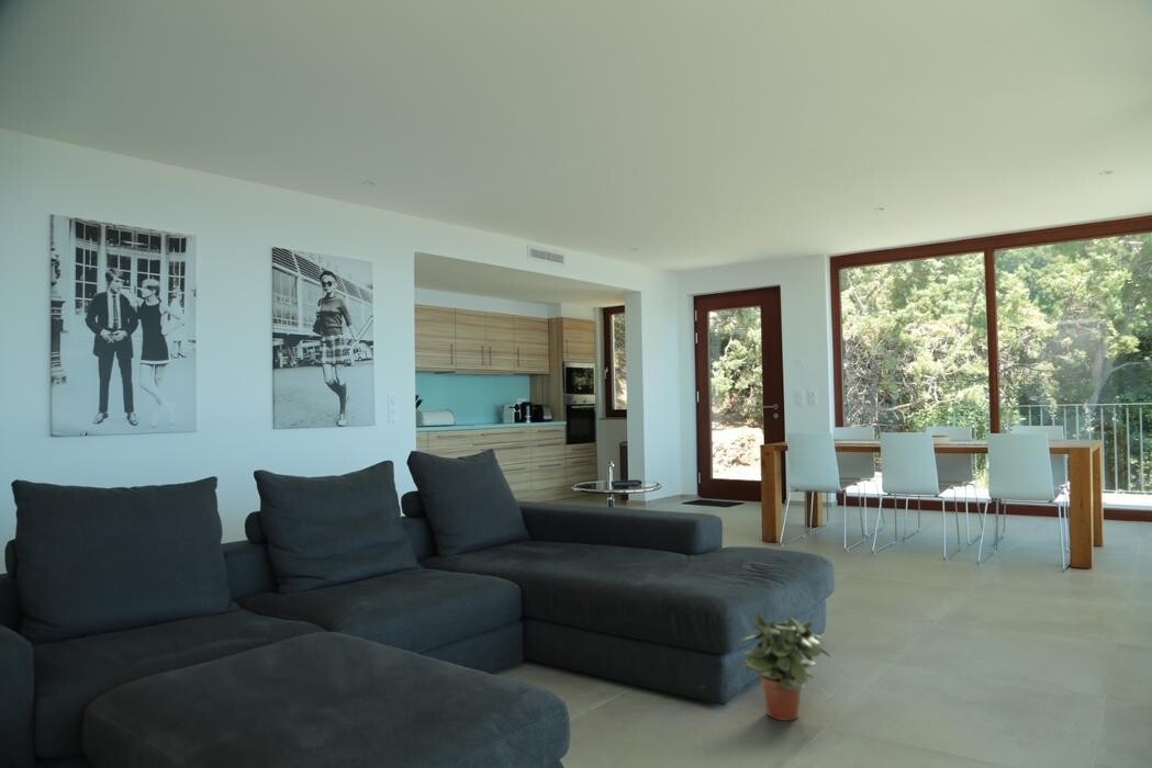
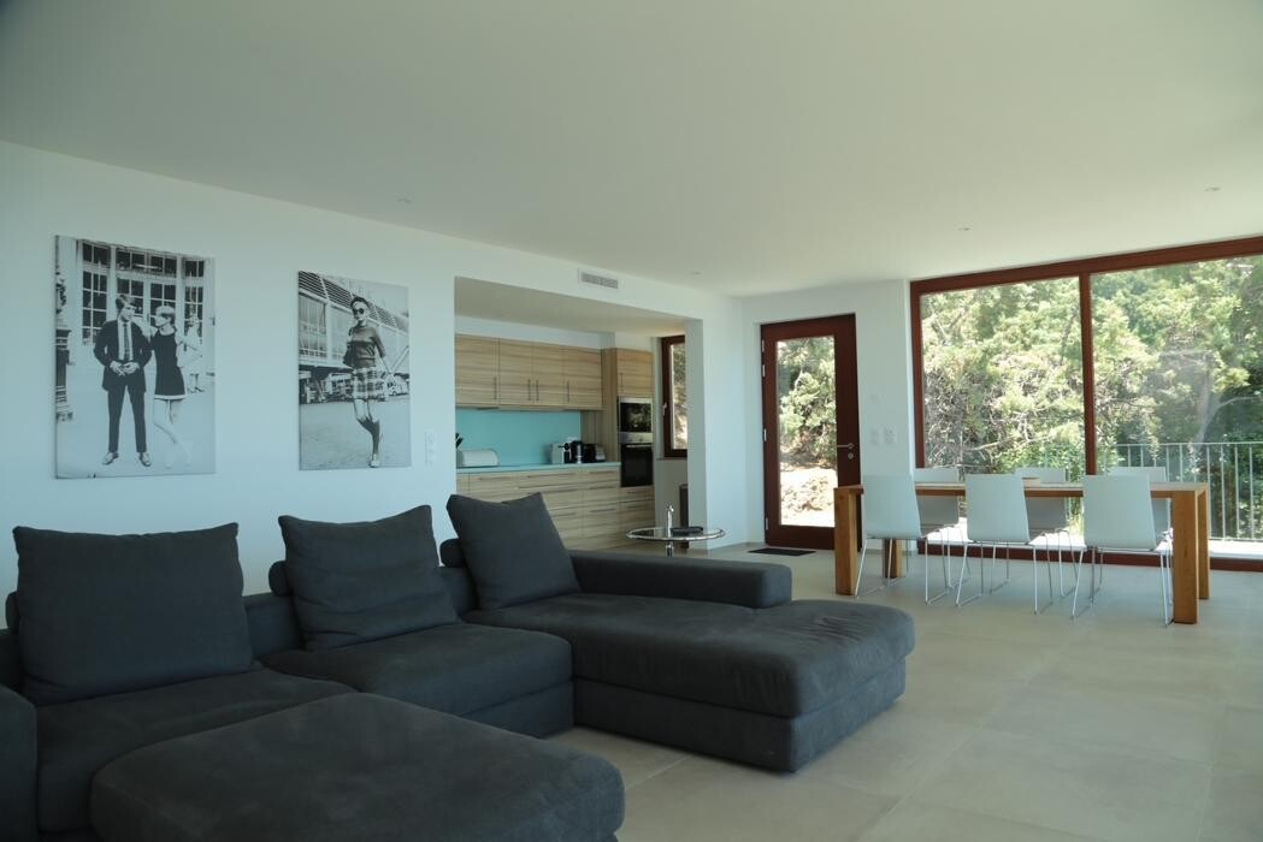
- potted plant (782, 664)
